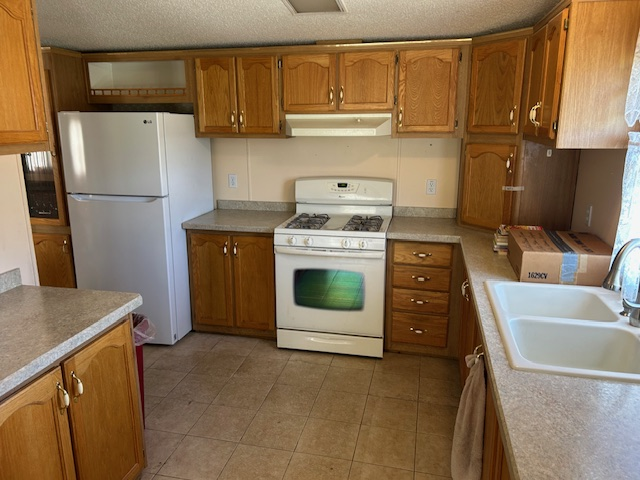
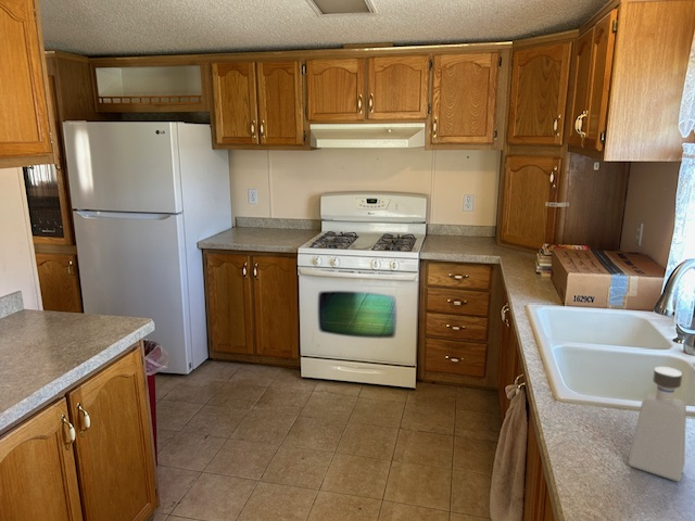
+ soap dispenser (661, 420)
